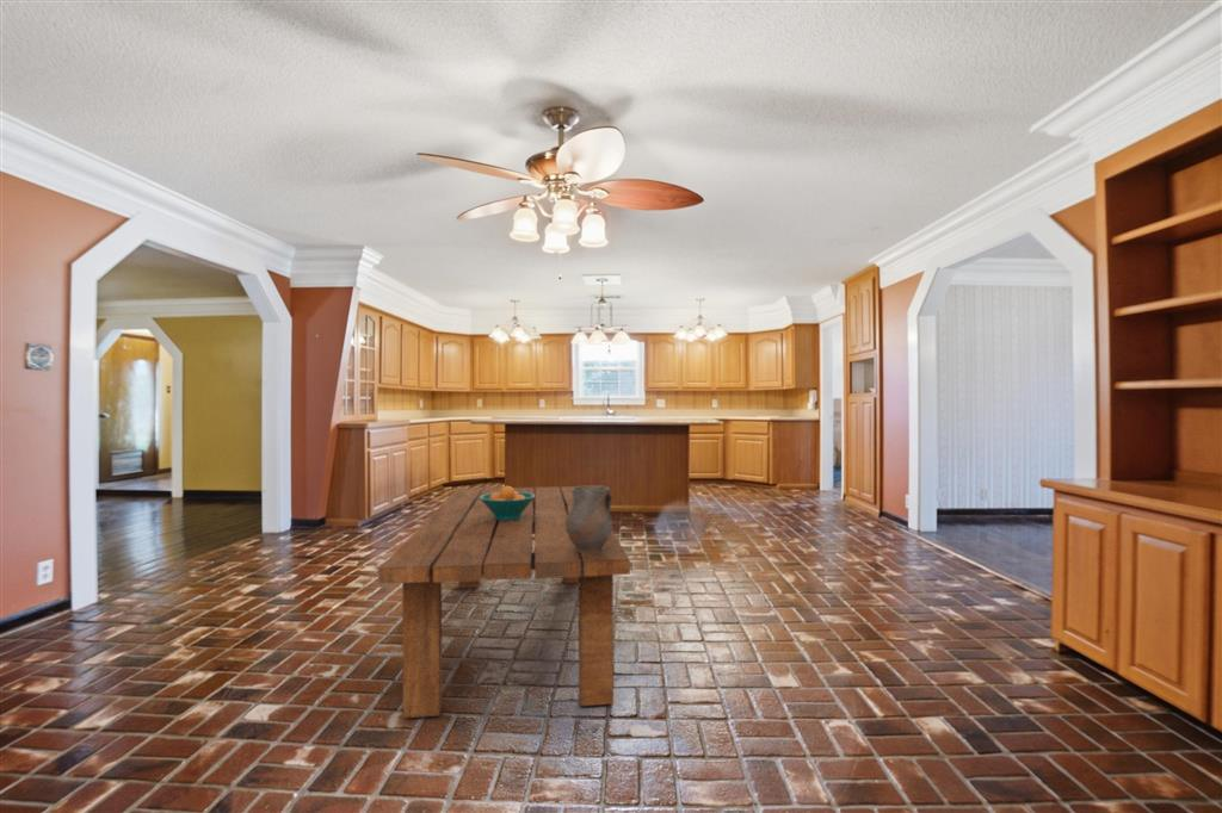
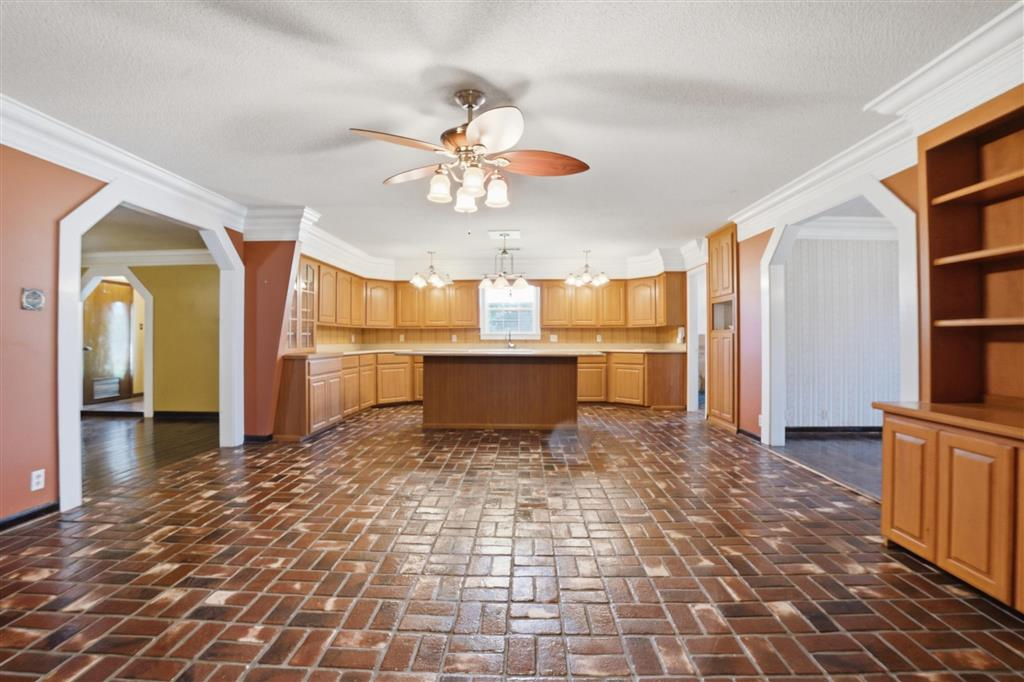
- ceramic pitcher (590, 517)
- fruit bowl (507, 501)
- dining table (517, 571)
